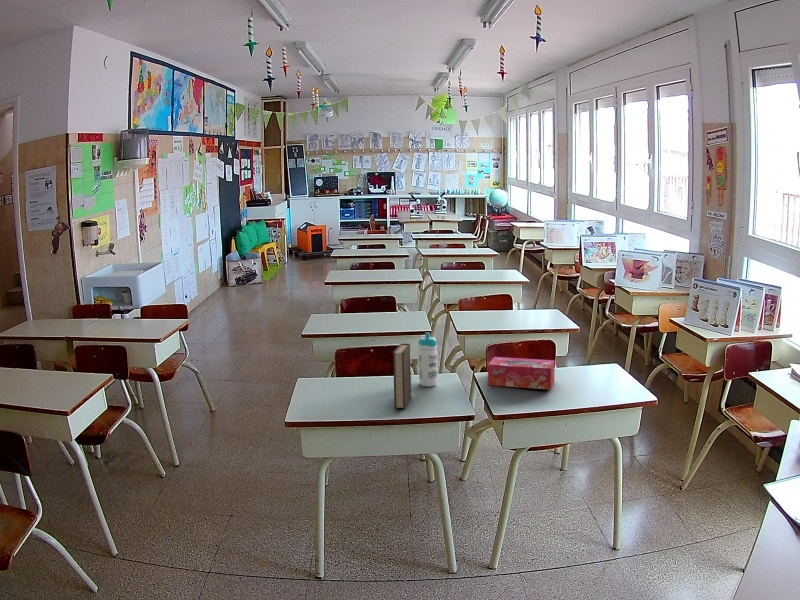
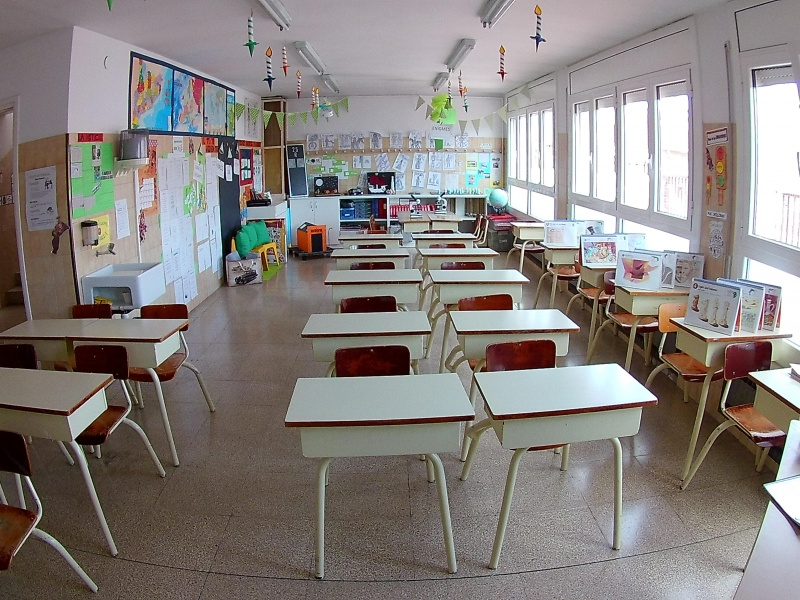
- tissue box (521, 372)
- book (402, 375)
- water bottle (427, 358)
